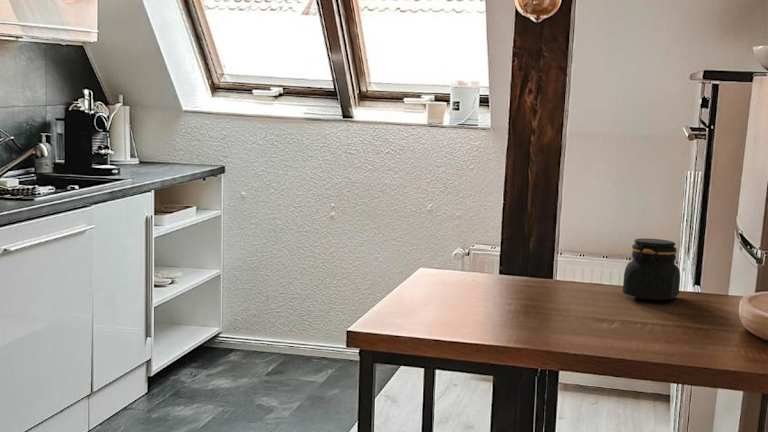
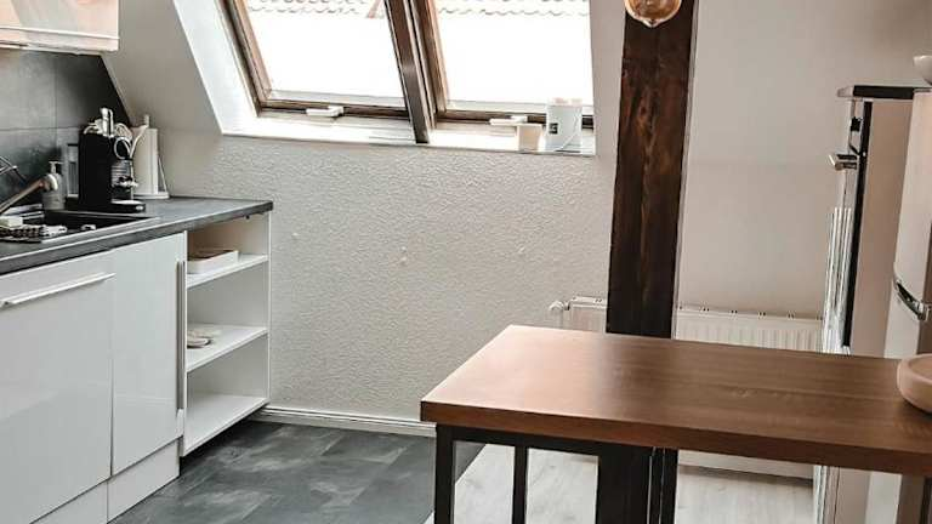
- jar (652, 269)
